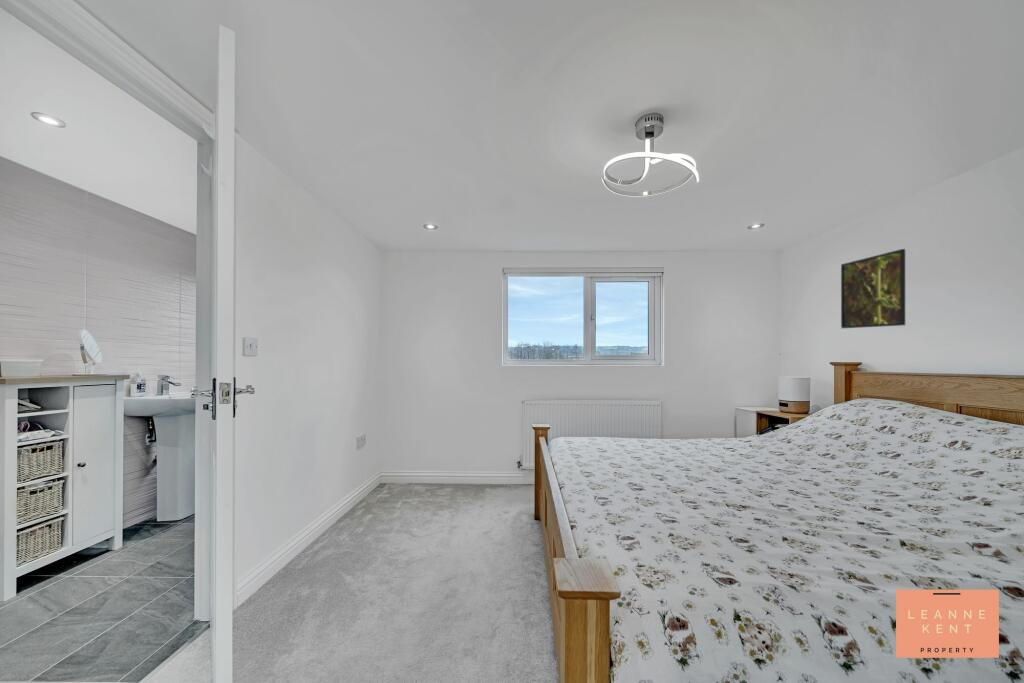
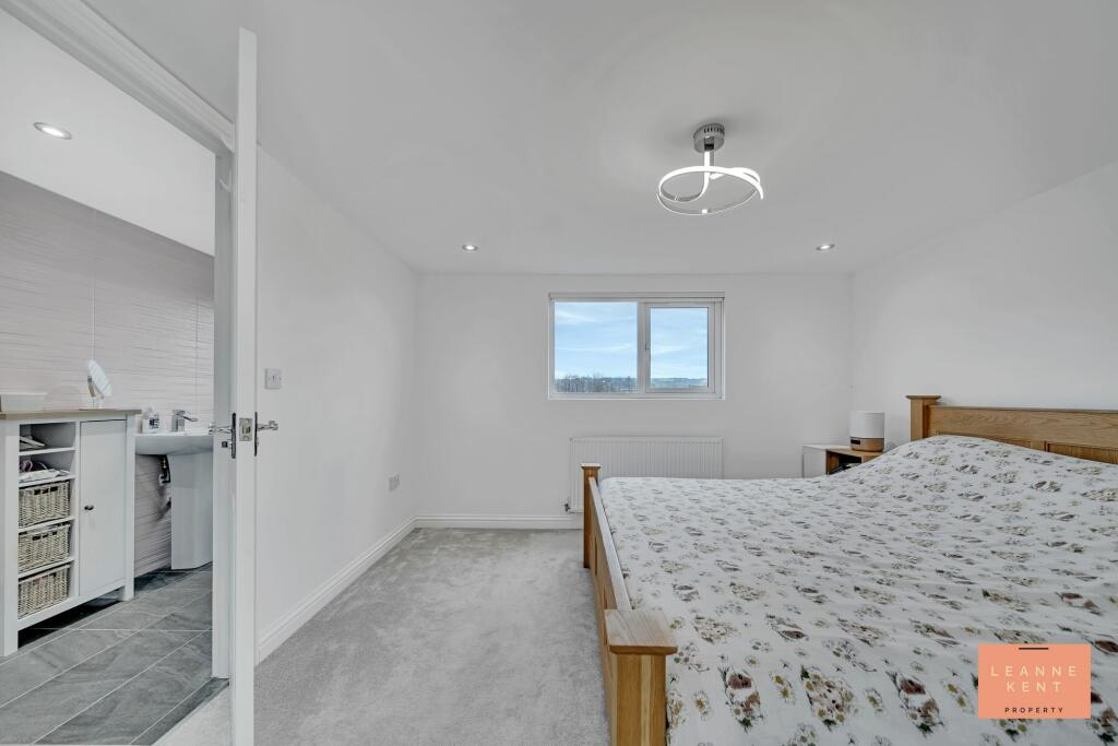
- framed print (870, 292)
